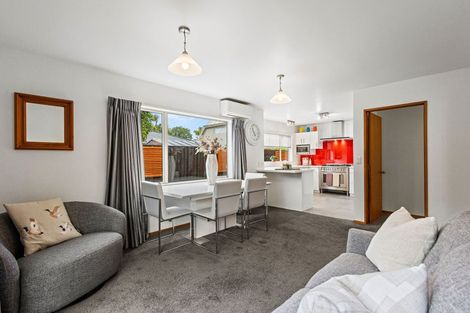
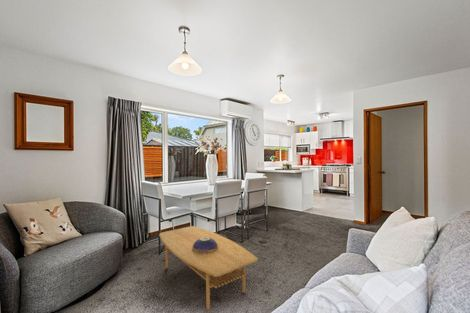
+ decorative bowl (205, 243)
+ coffee table (201, 261)
